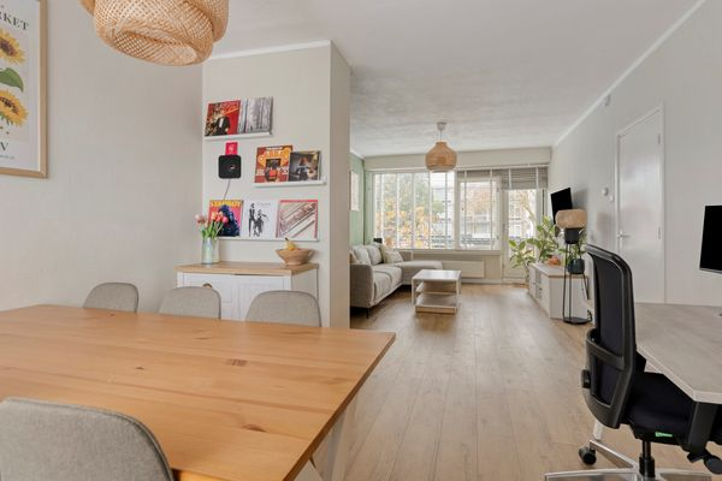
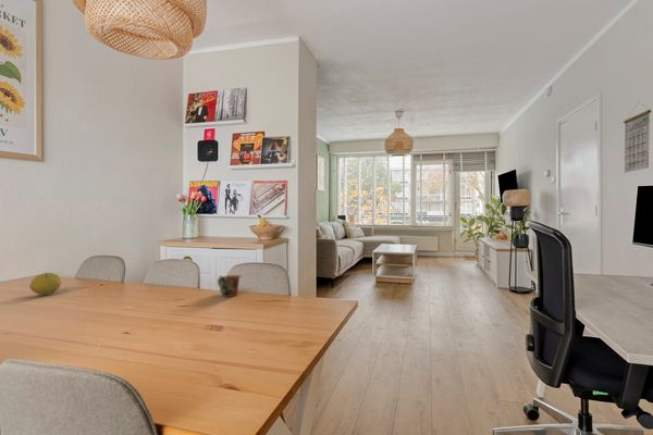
+ calendar (636, 136)
+ fruit (46, 284)
+ mug (227, 285)
